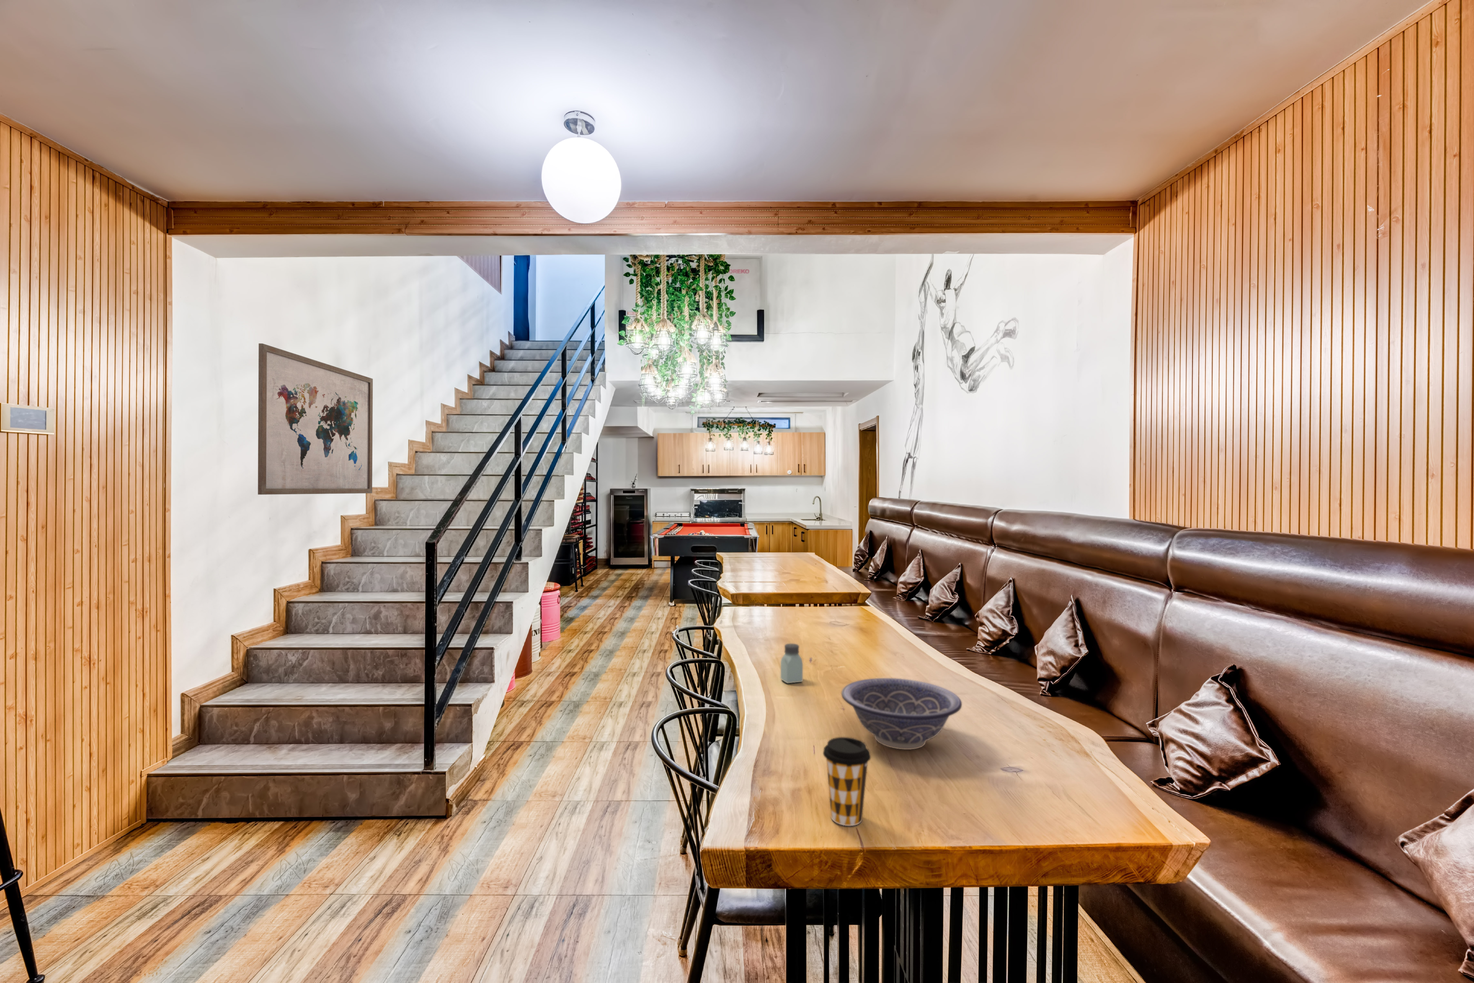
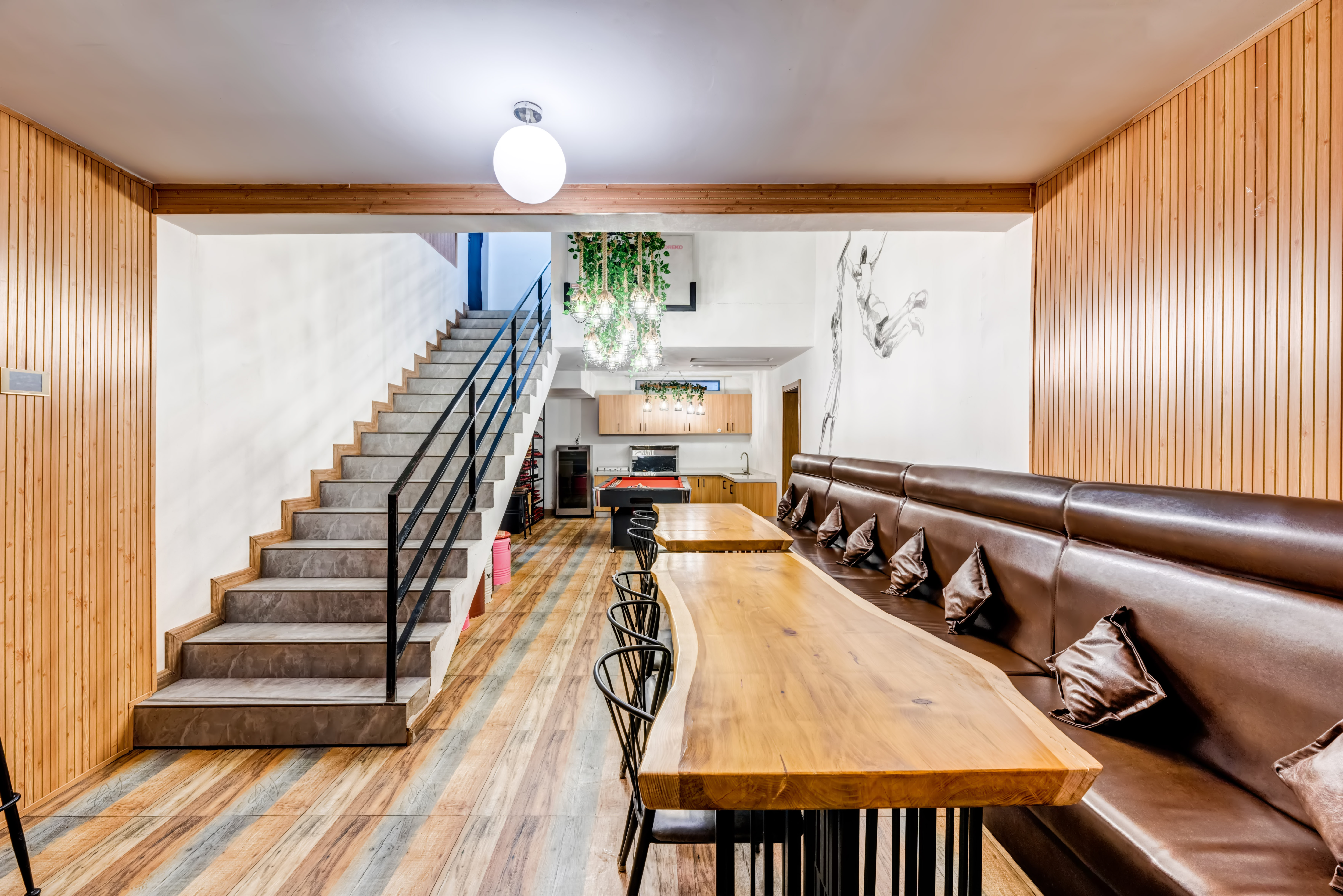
- decorative bowl (900, 718)
- saltshaker (791, 663)
- wall art (323, 429)
- coffee cup (846, 781)
